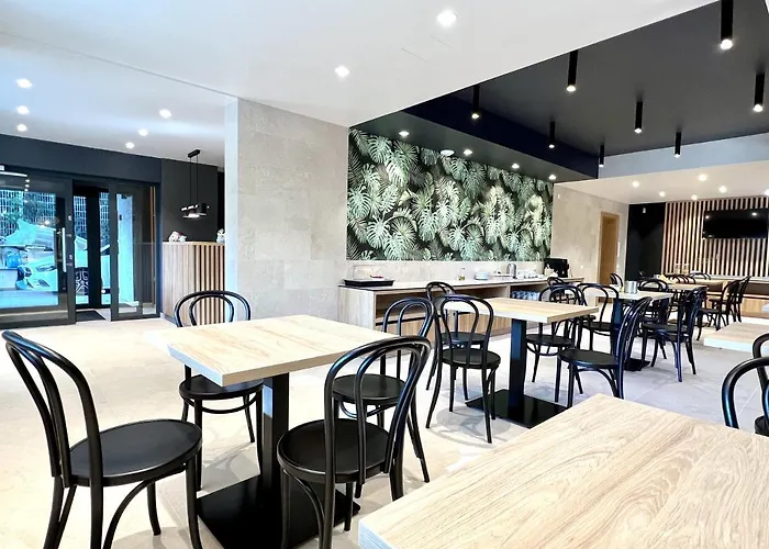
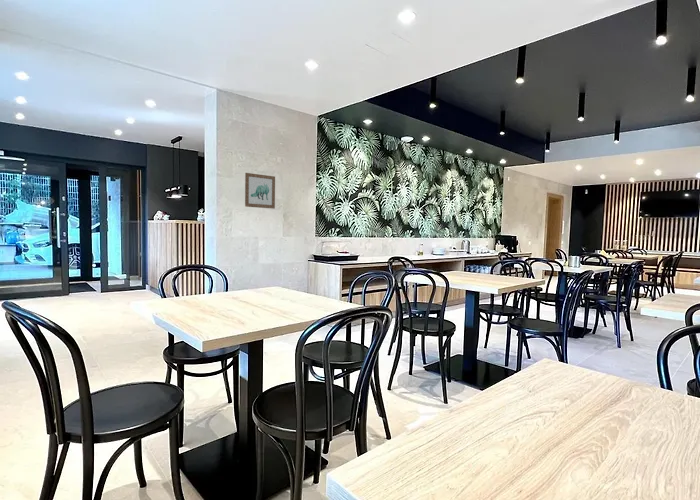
+ wall art (260, 191)
